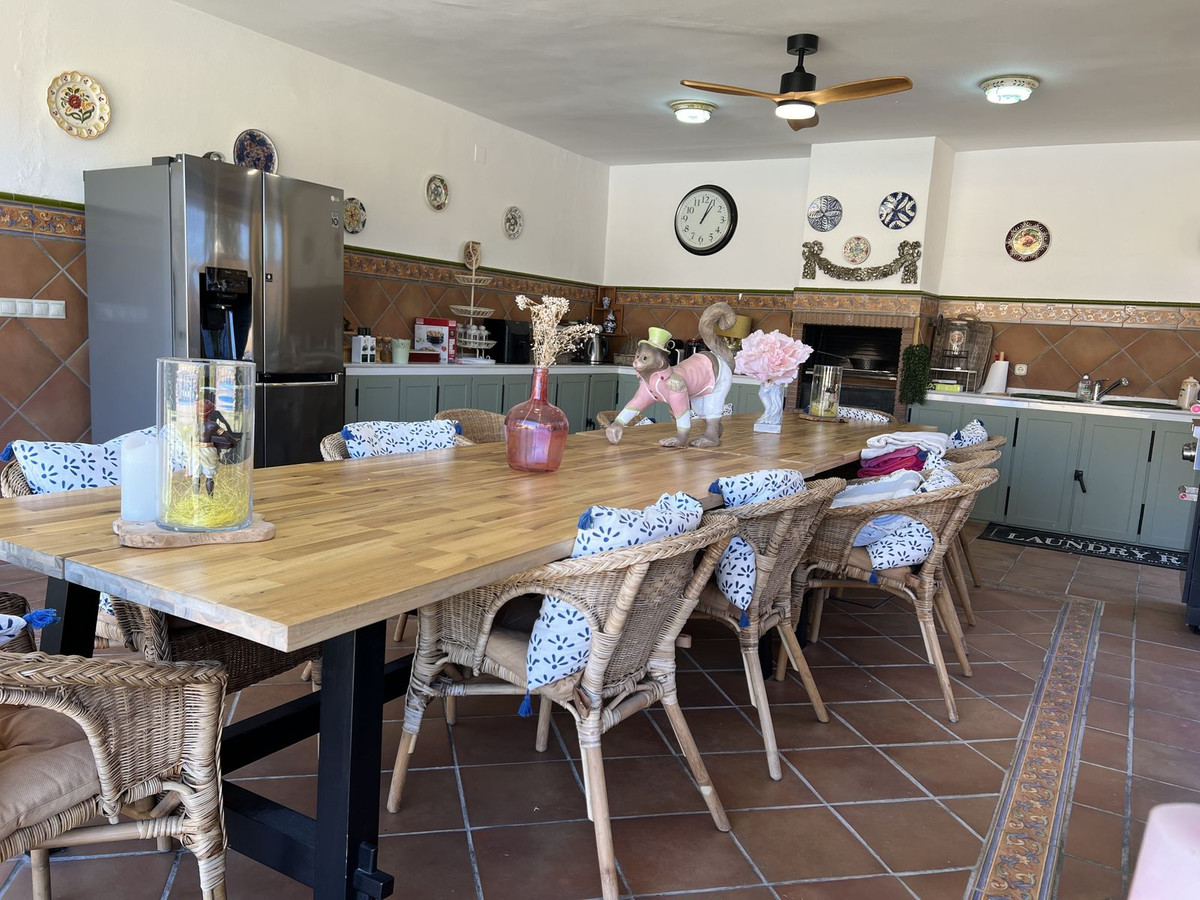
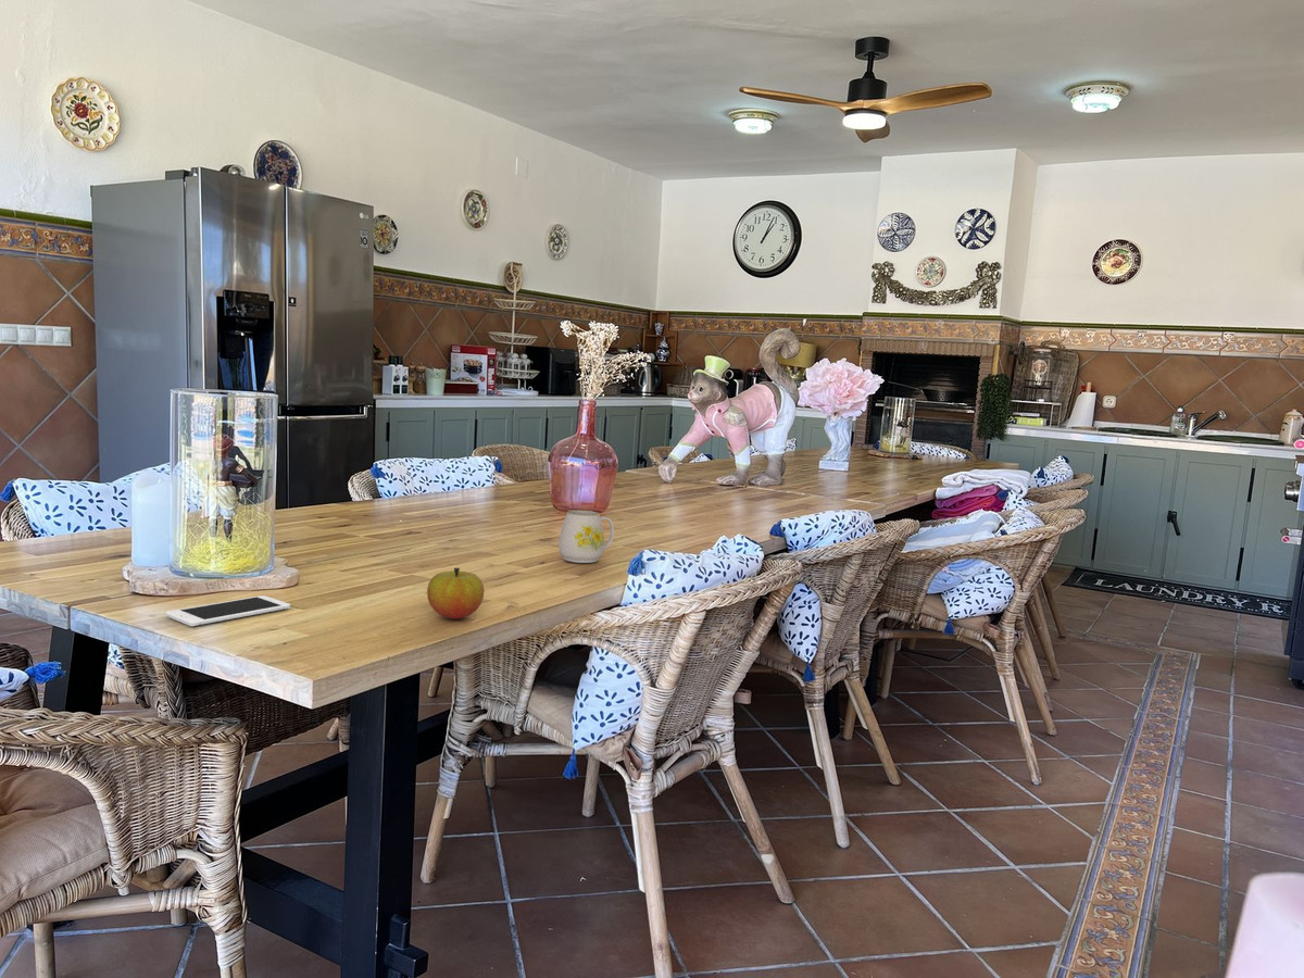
+ mug (587, 536)
+ apple (455, 592)
+ cell phone (229, 610)
